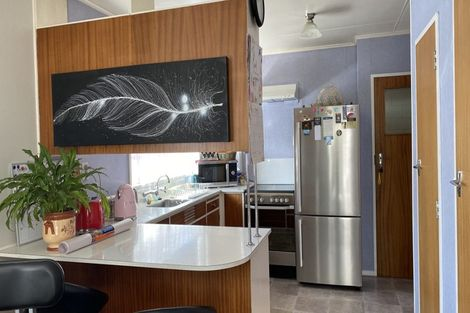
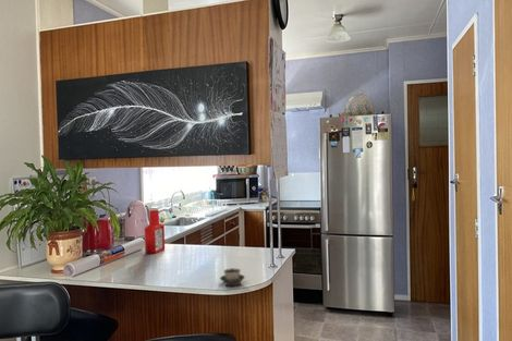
+ soap bottle (154, 229)
+ cup (232, 277)
